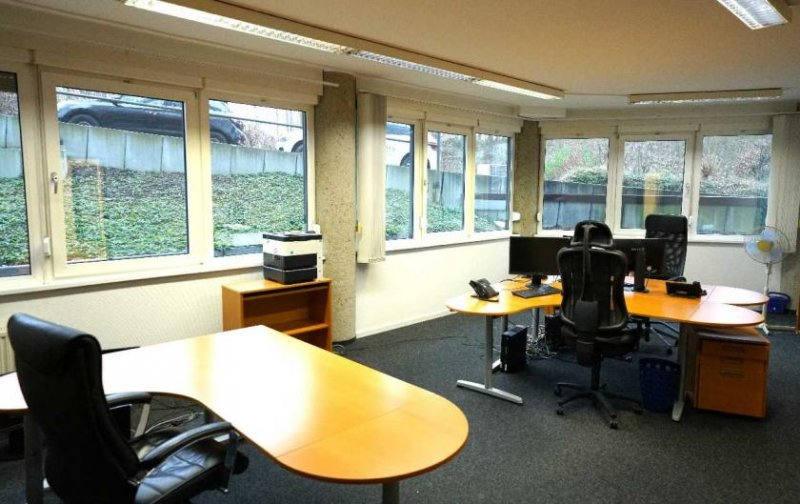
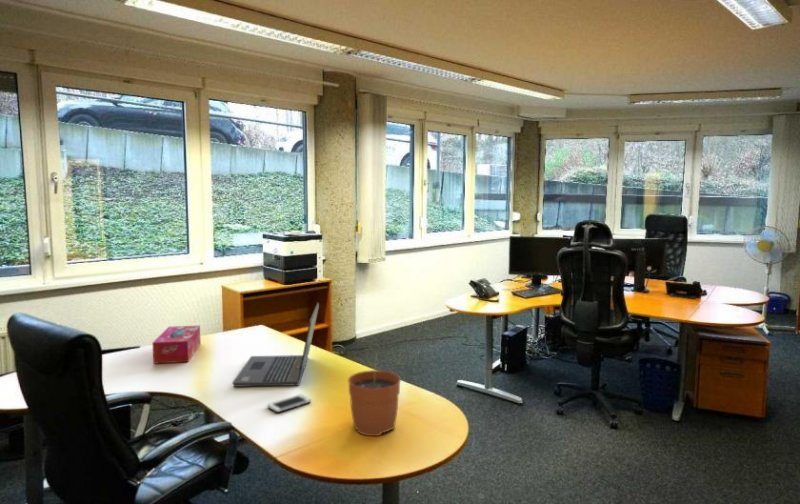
+ cell phone (289, 403)
+ plant pot (374, 390)
+ tissue box (178, 343)
+ laptop (278, 356)
